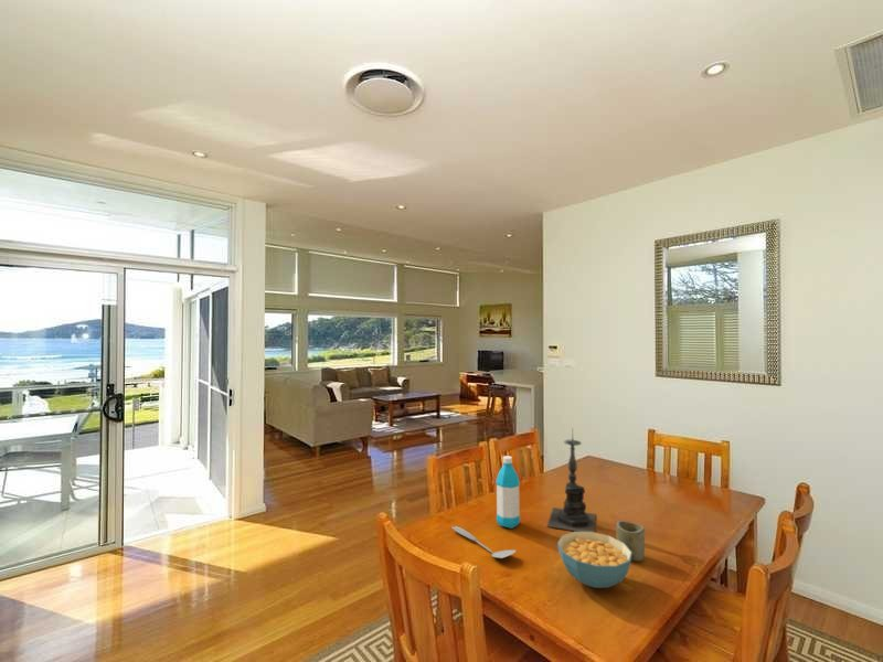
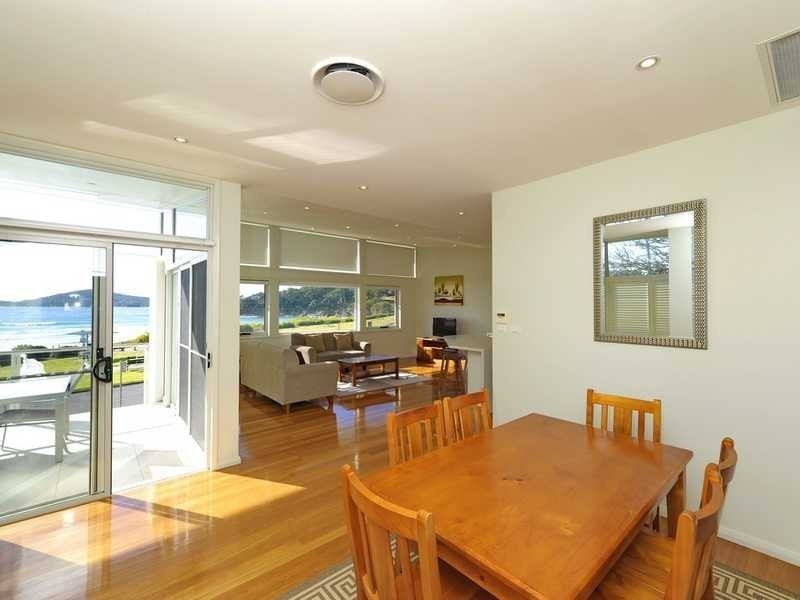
- candle holder (571, 473)
- spatula (479, 542)
- water bottle (508, 490)
- cup (630, 541)
- cereal bowl (594, 564)
